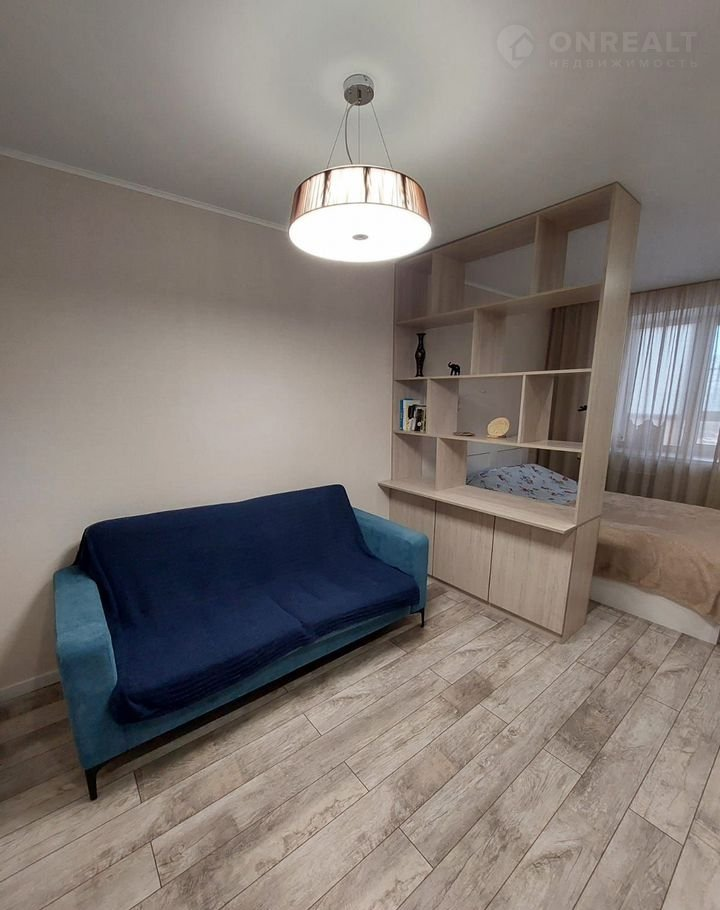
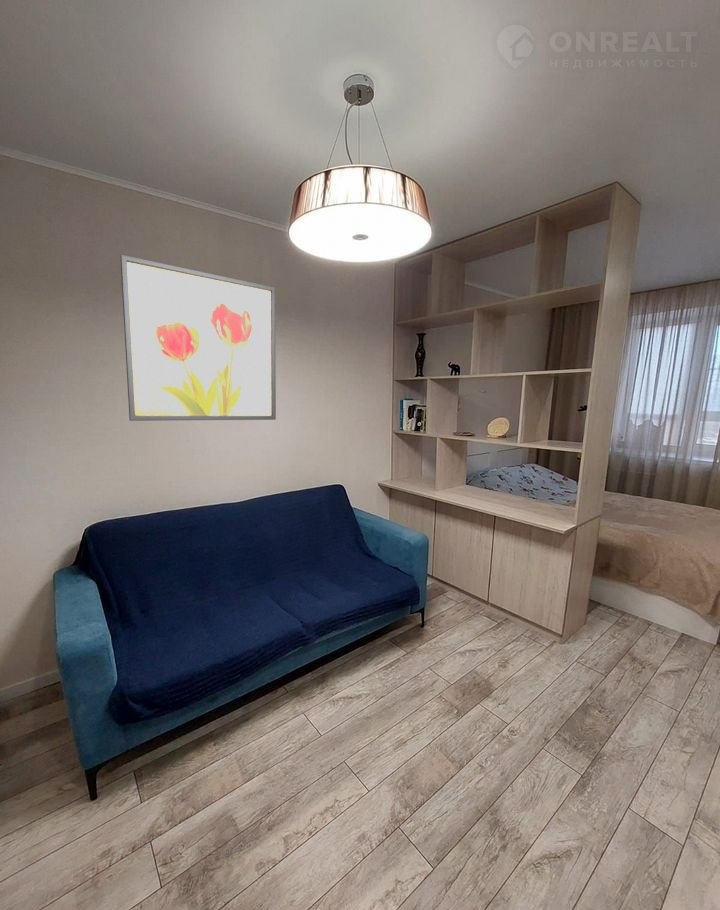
+ wall art (207, 348)
